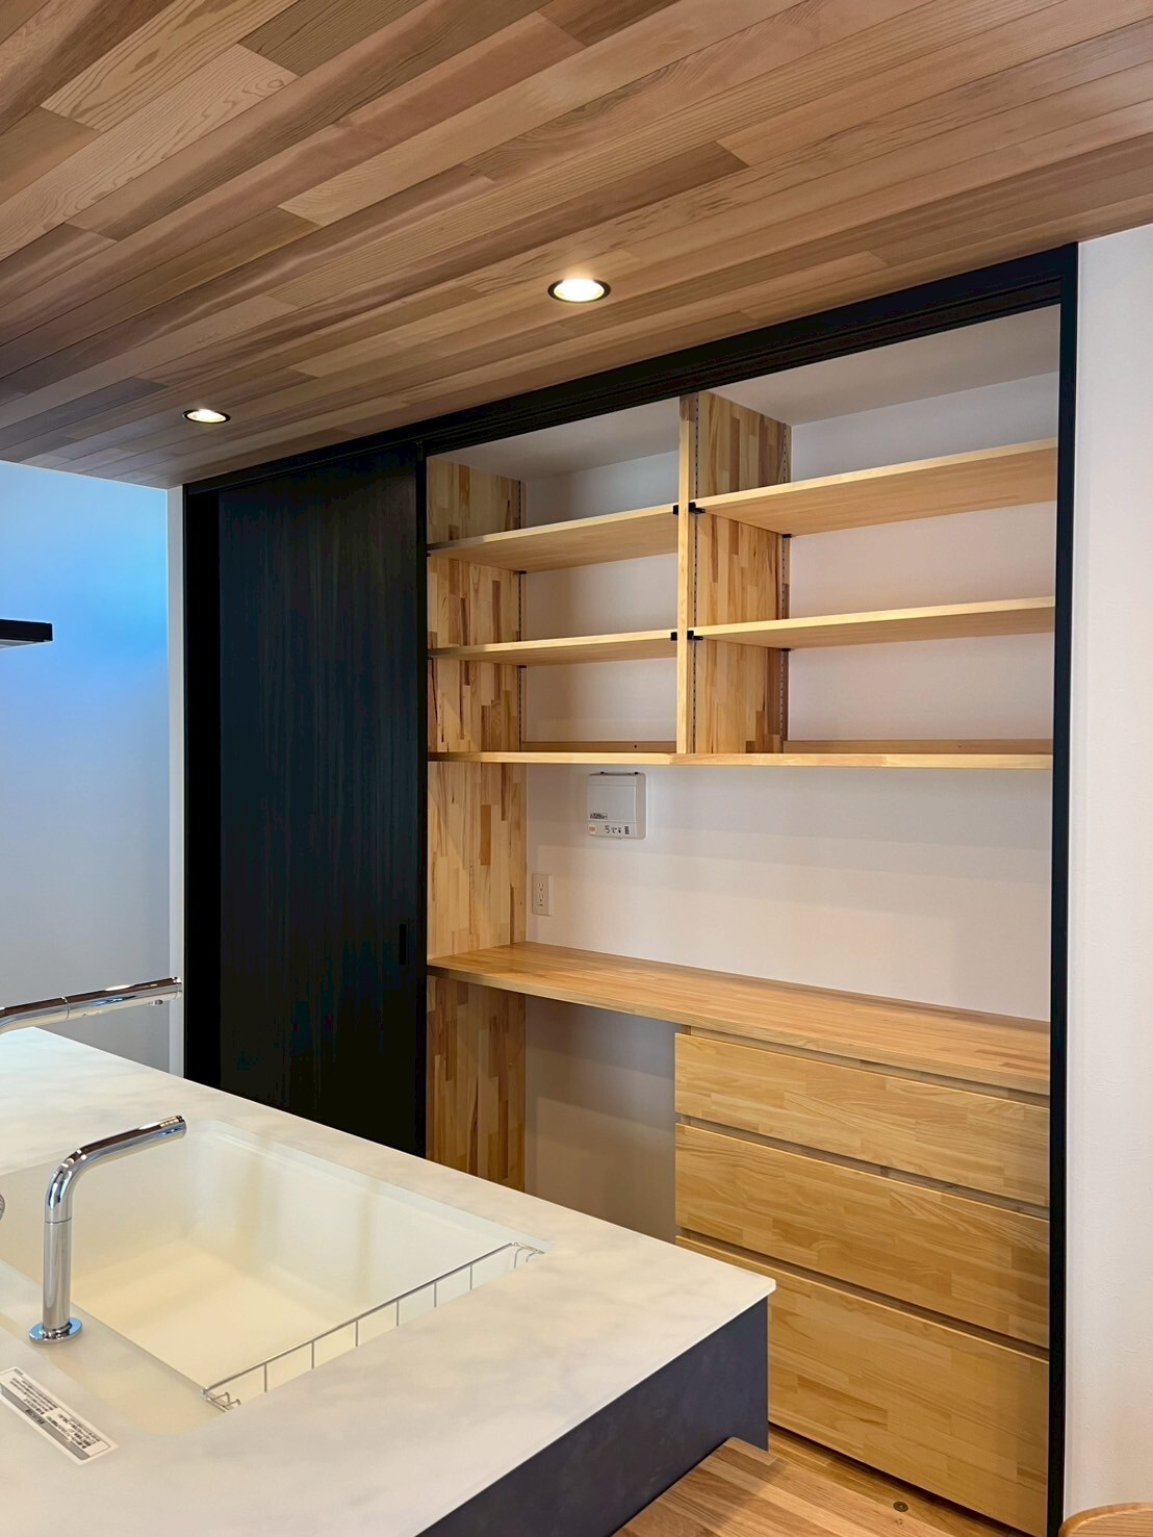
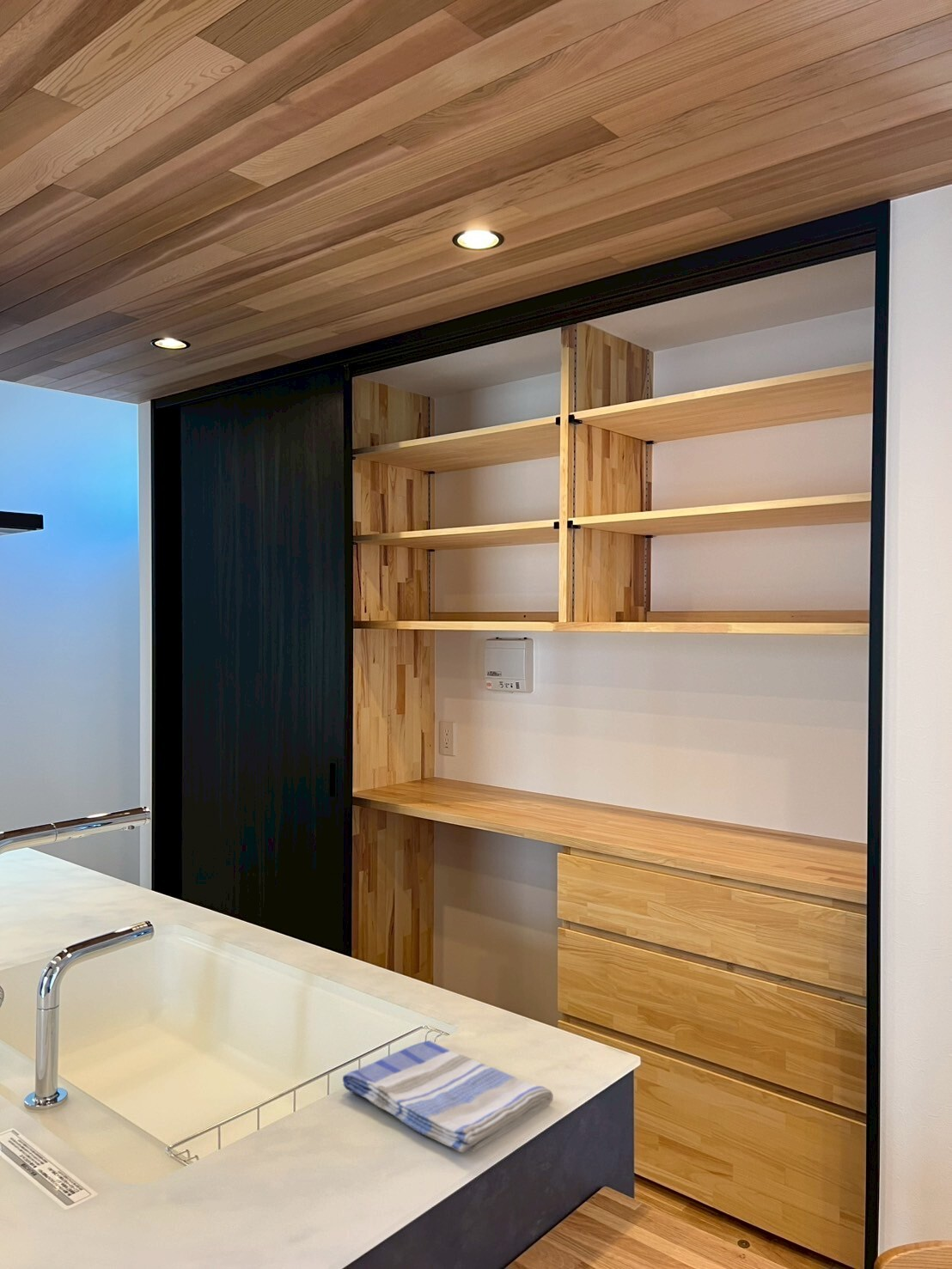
+ dish towel (446, 1088)
